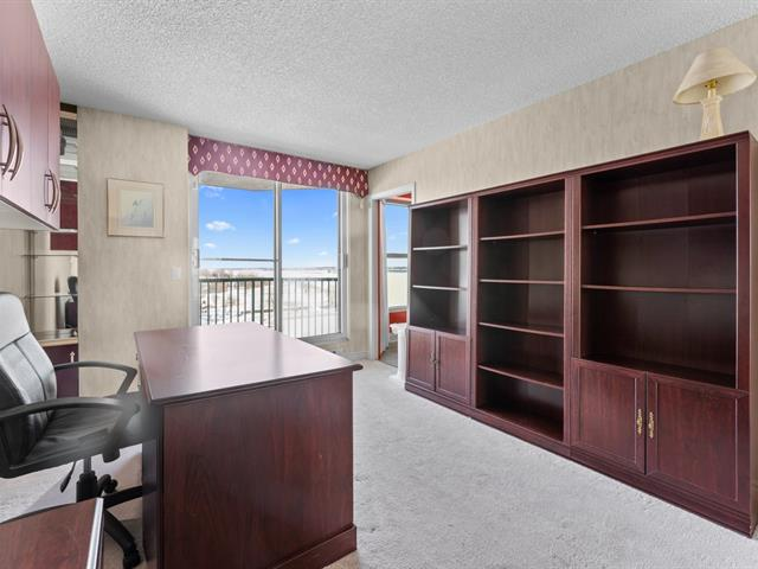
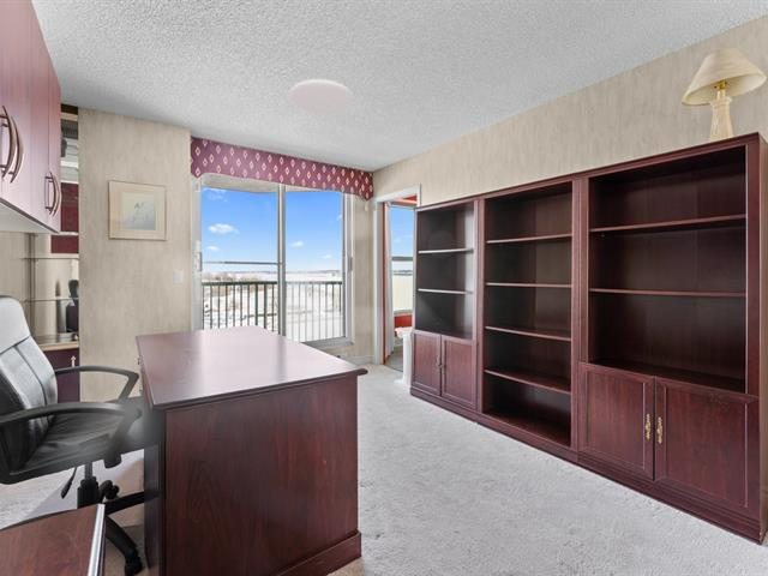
+ ceiling light (322, 97)
